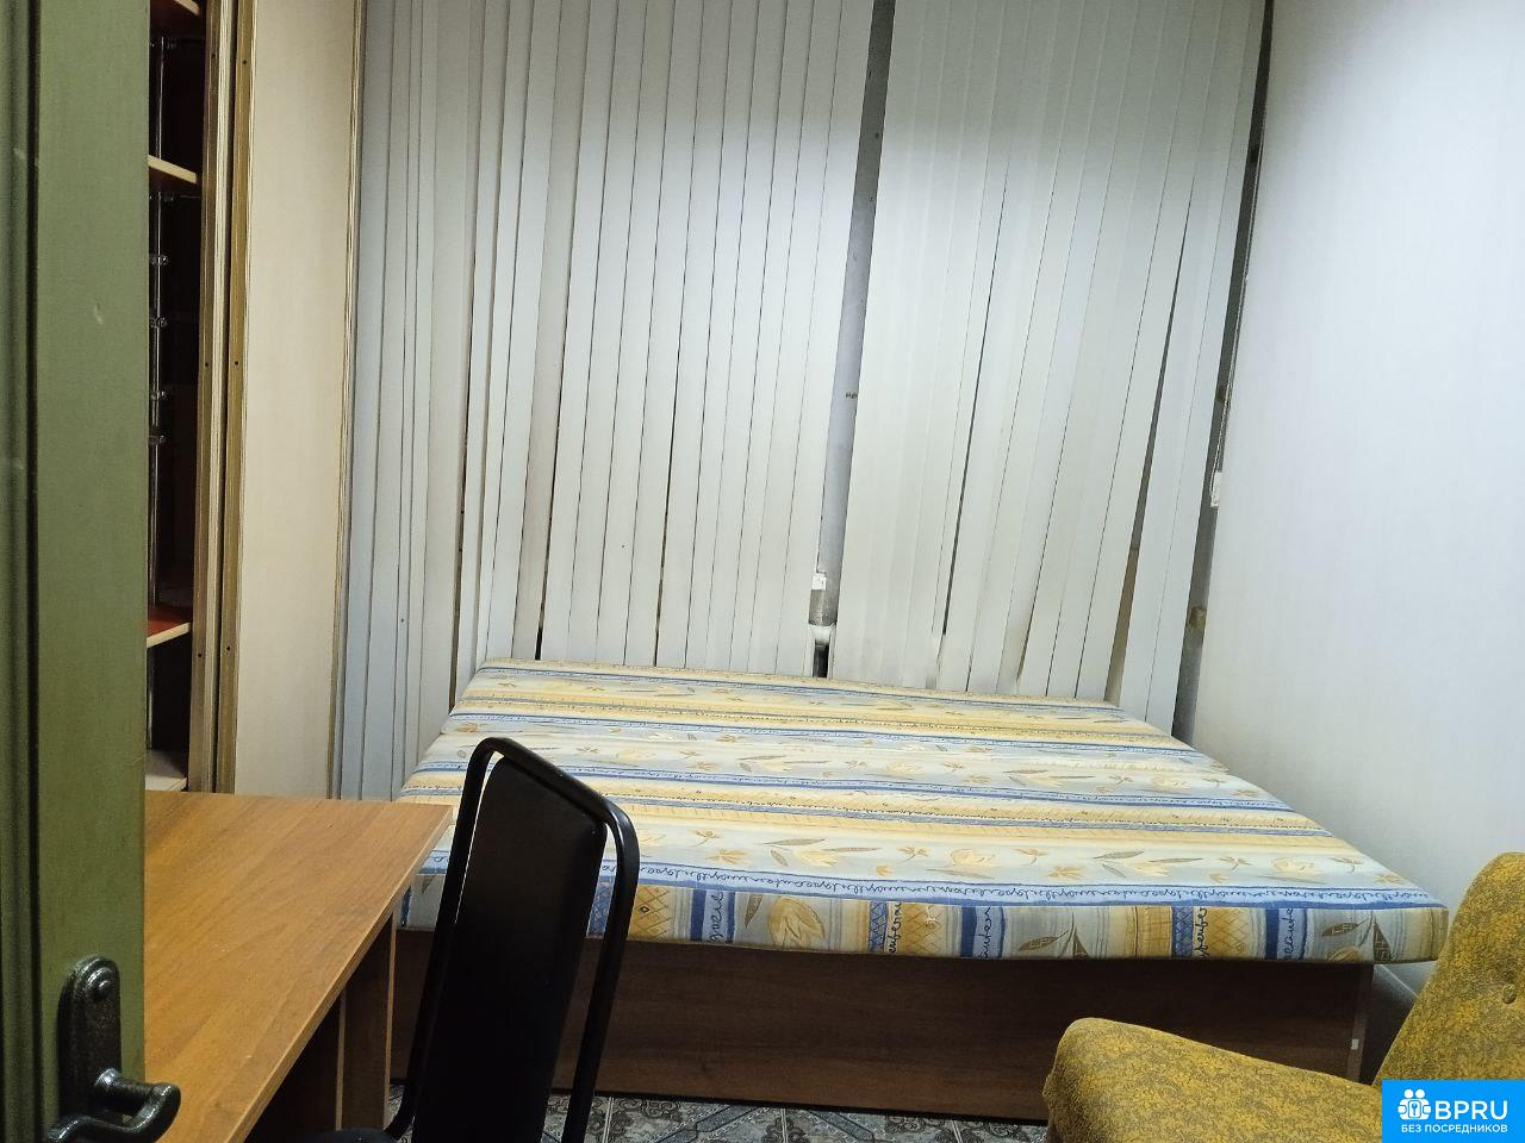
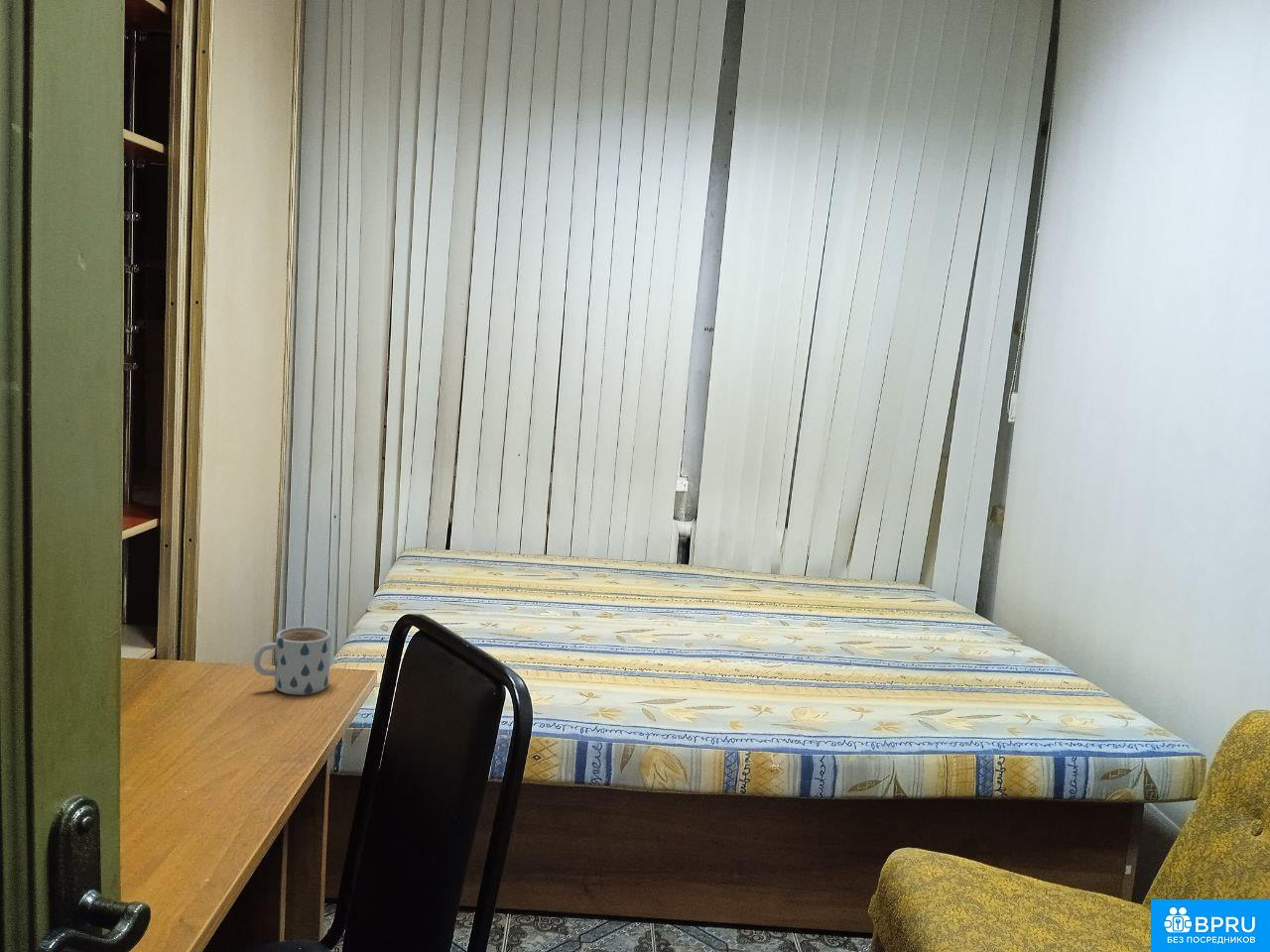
+ mug (292, 660)
